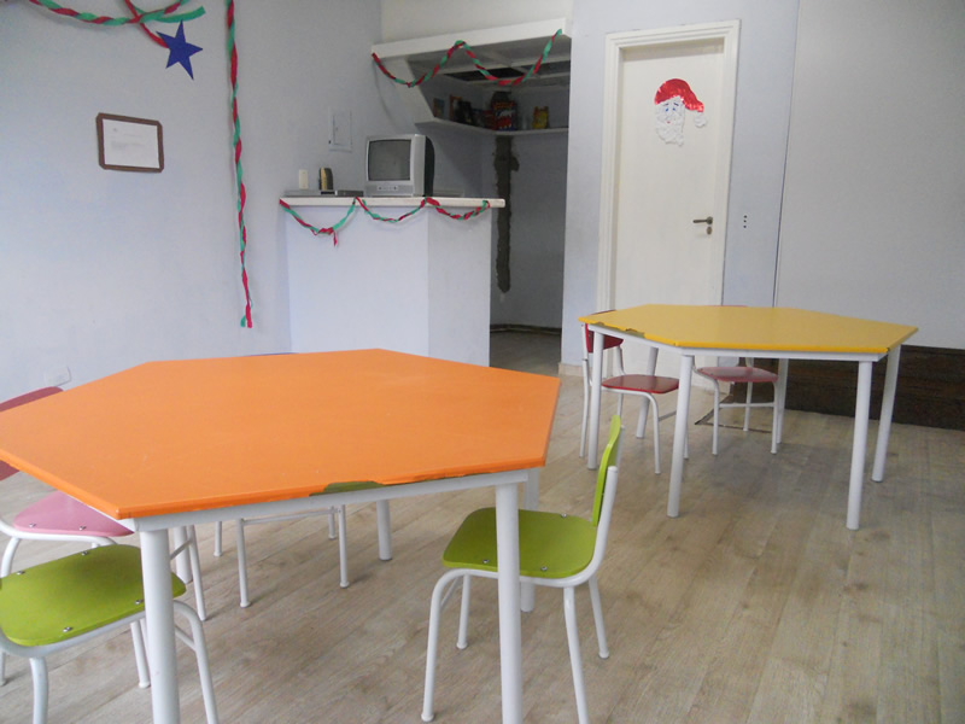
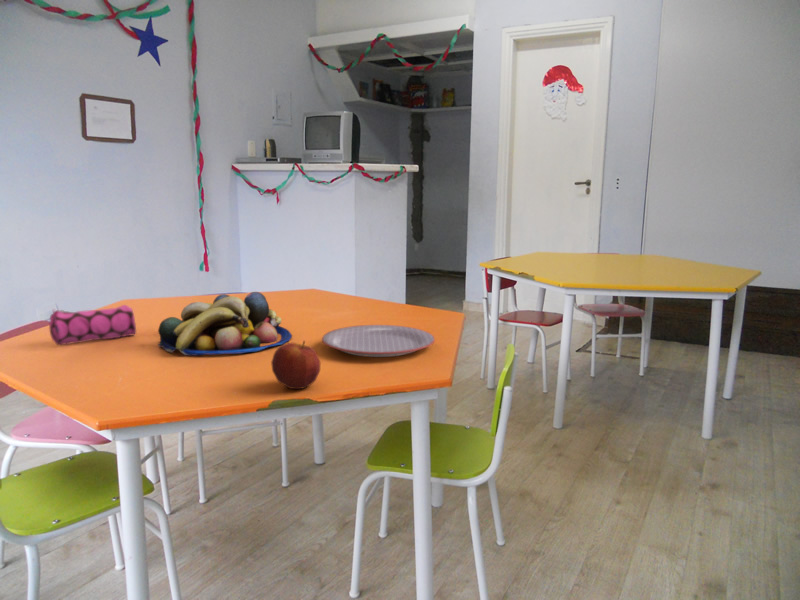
+ fruit bowl (227, 317)
+ plate (378, 341)
+ apple (296, 363)
+ pencil case (94, 322)
